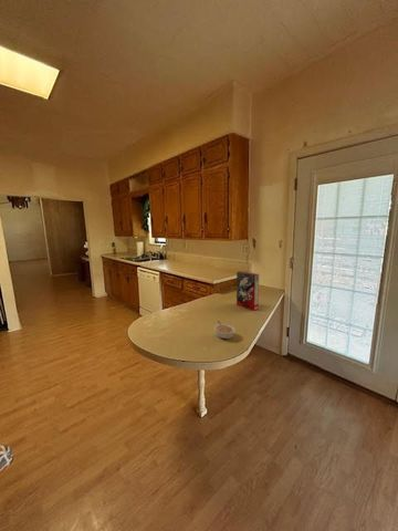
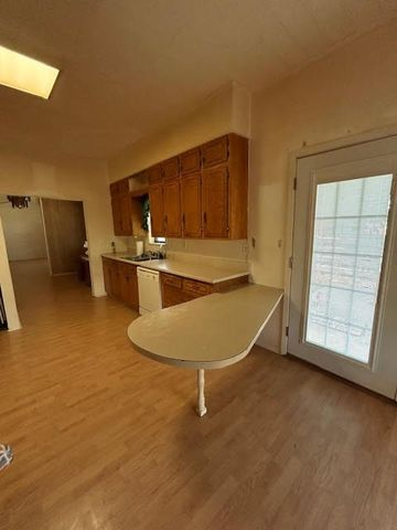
- legume (223, 331)
- cereal box (247, 290)
